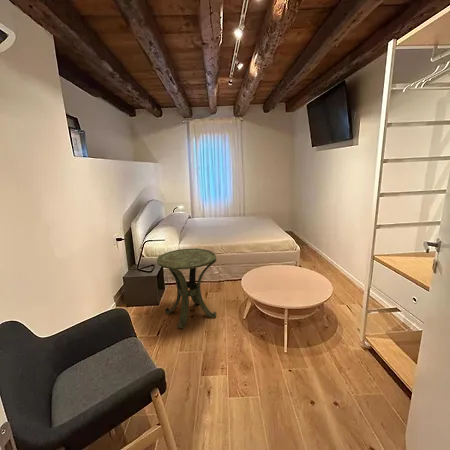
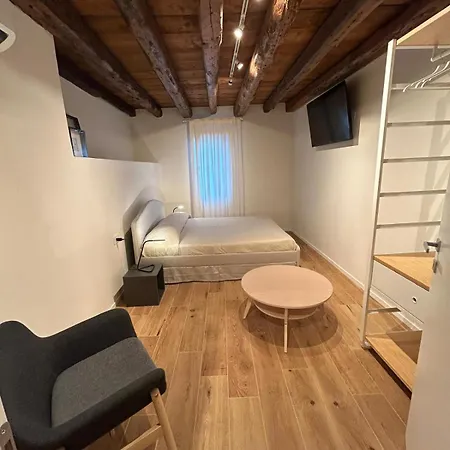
- side table (188, 286)
